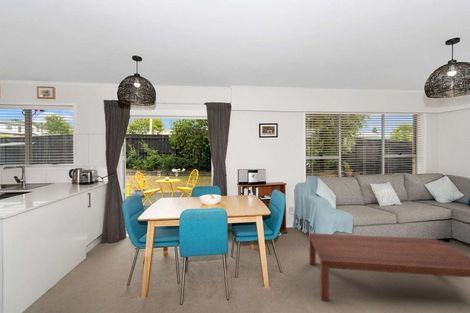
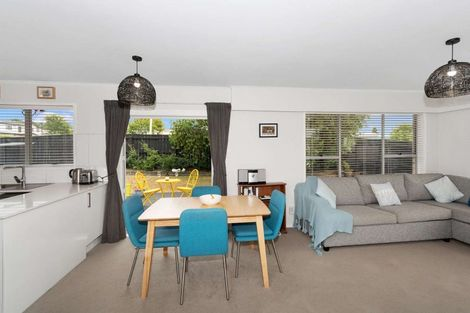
- coffee table (384, 266)
